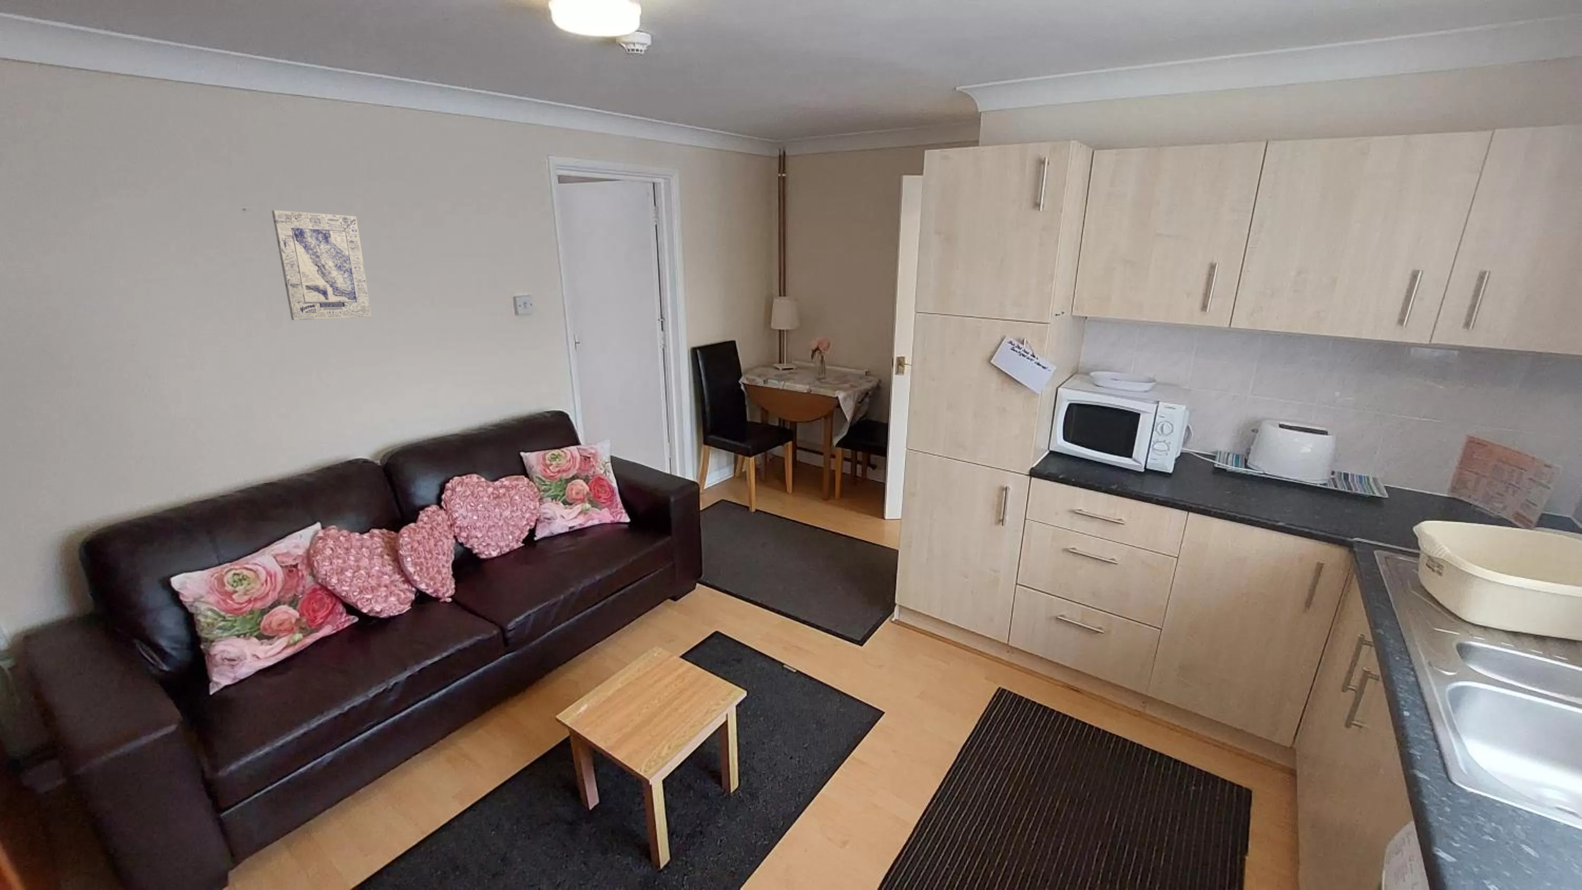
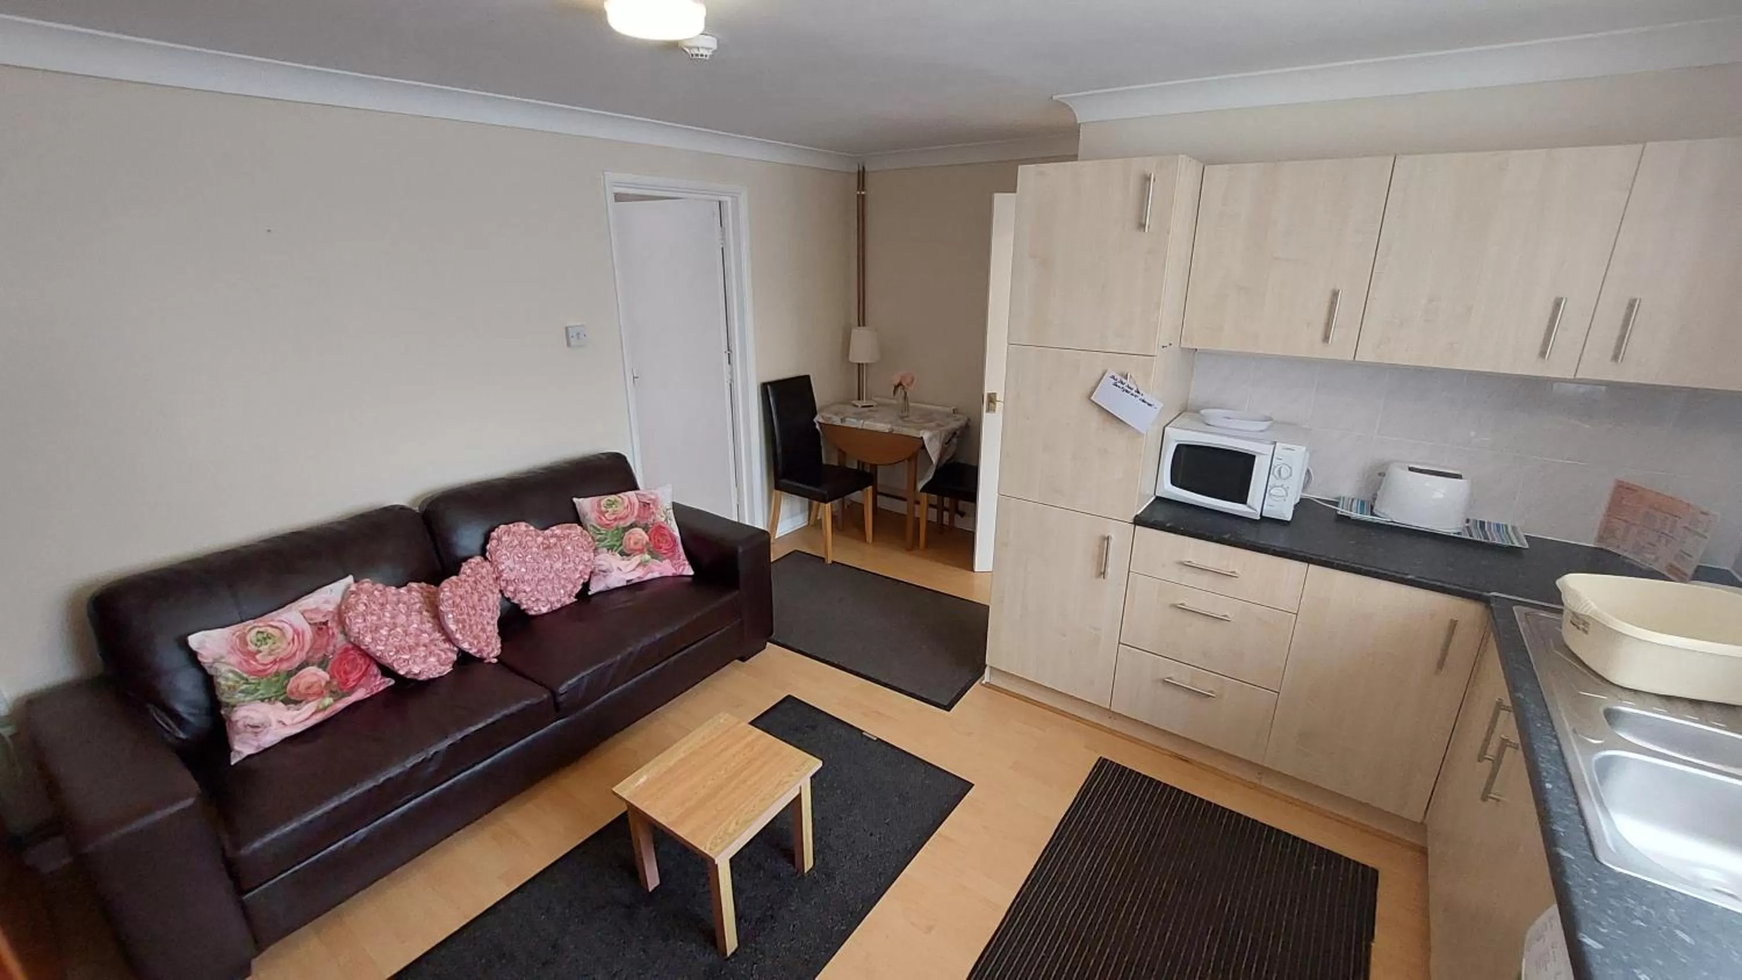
- wall art (324, 267)
